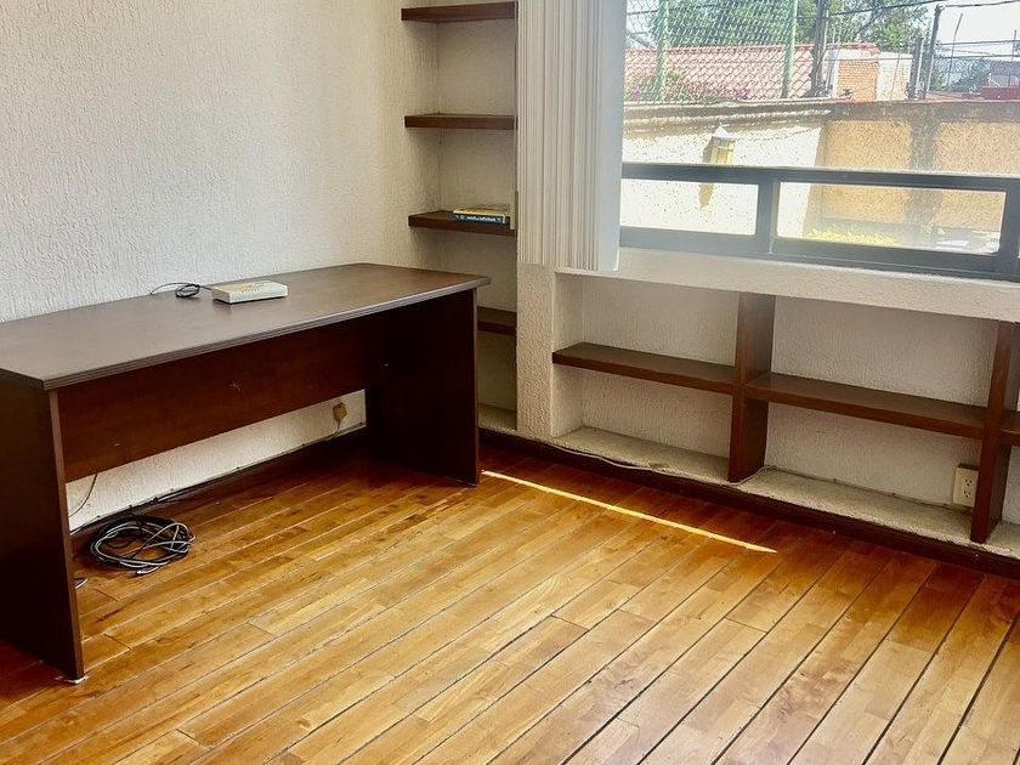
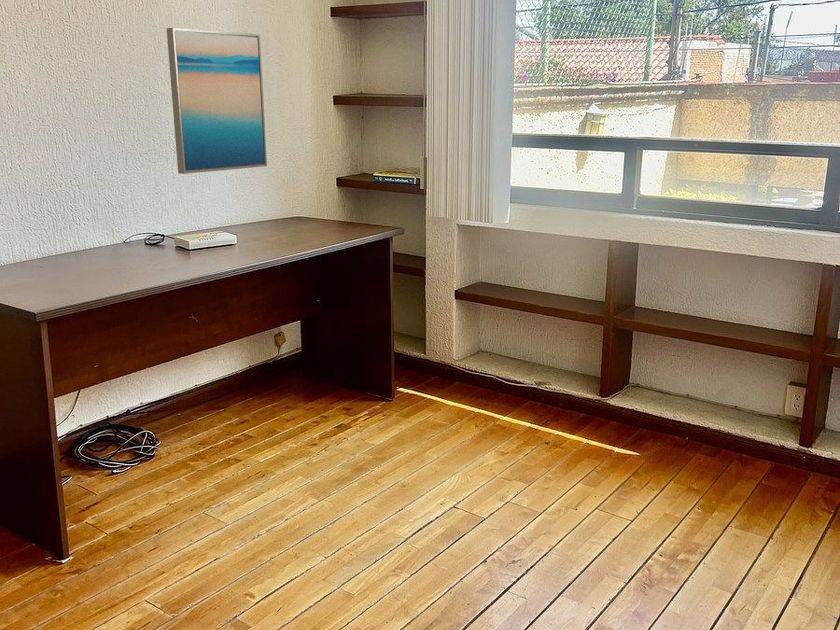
+ wall art (220, 101)
